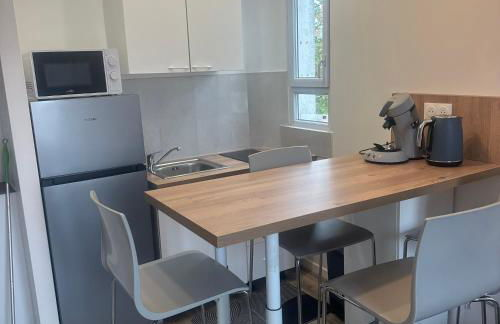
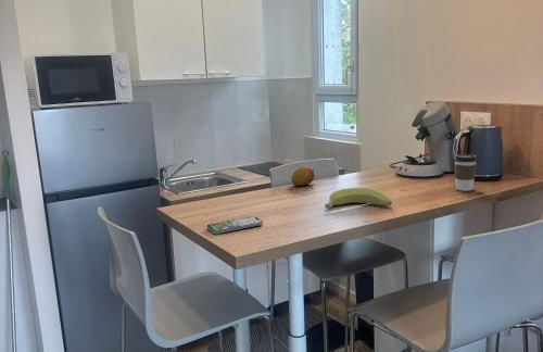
+ smartphone (235, 224)
+ banana (354, 198)
+ coffee cup (465, 172)
+ fruit (303, 175)
